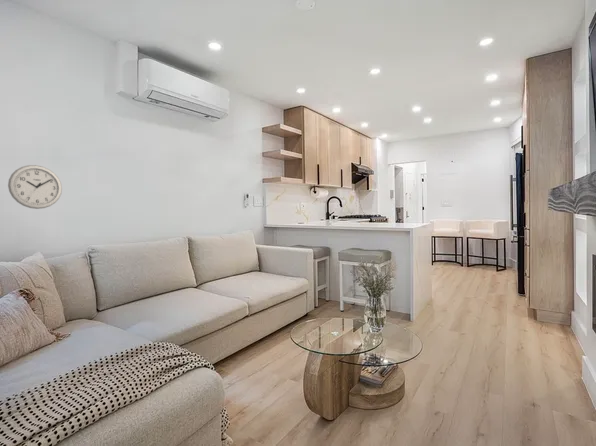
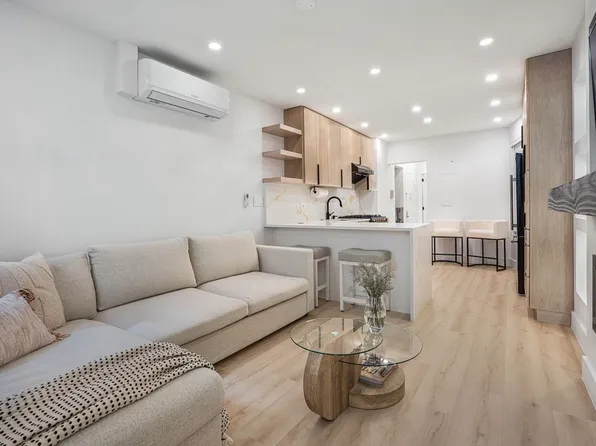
- wall clock (36, 186)
